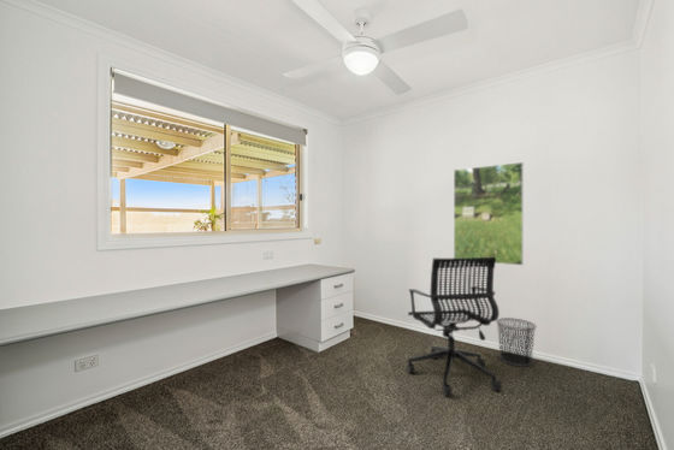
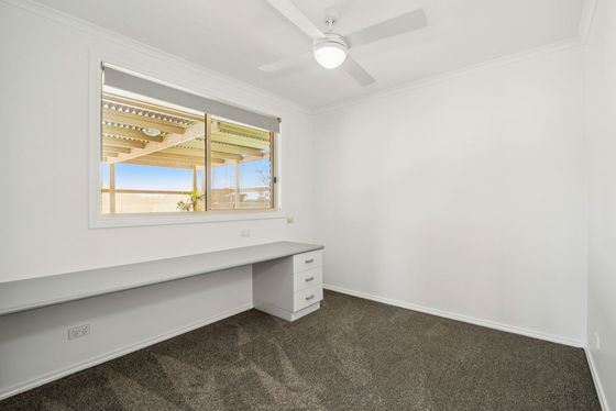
- office chair (450, 314)
- waste bin (514, 341)
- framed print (486, 214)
